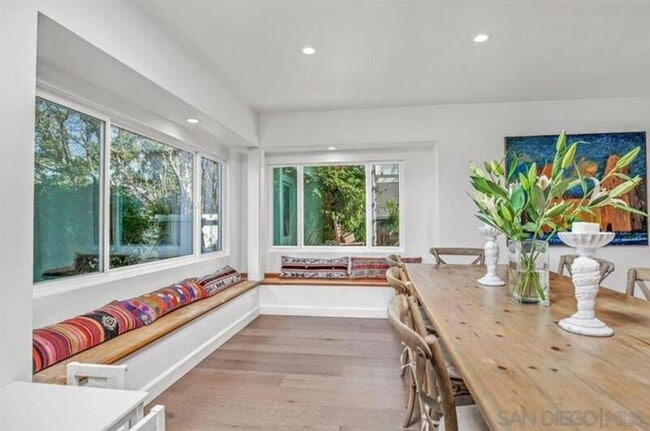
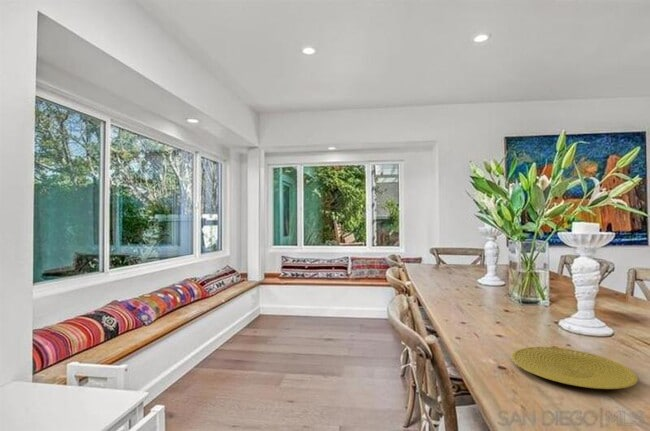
+ plate (569, 366)
